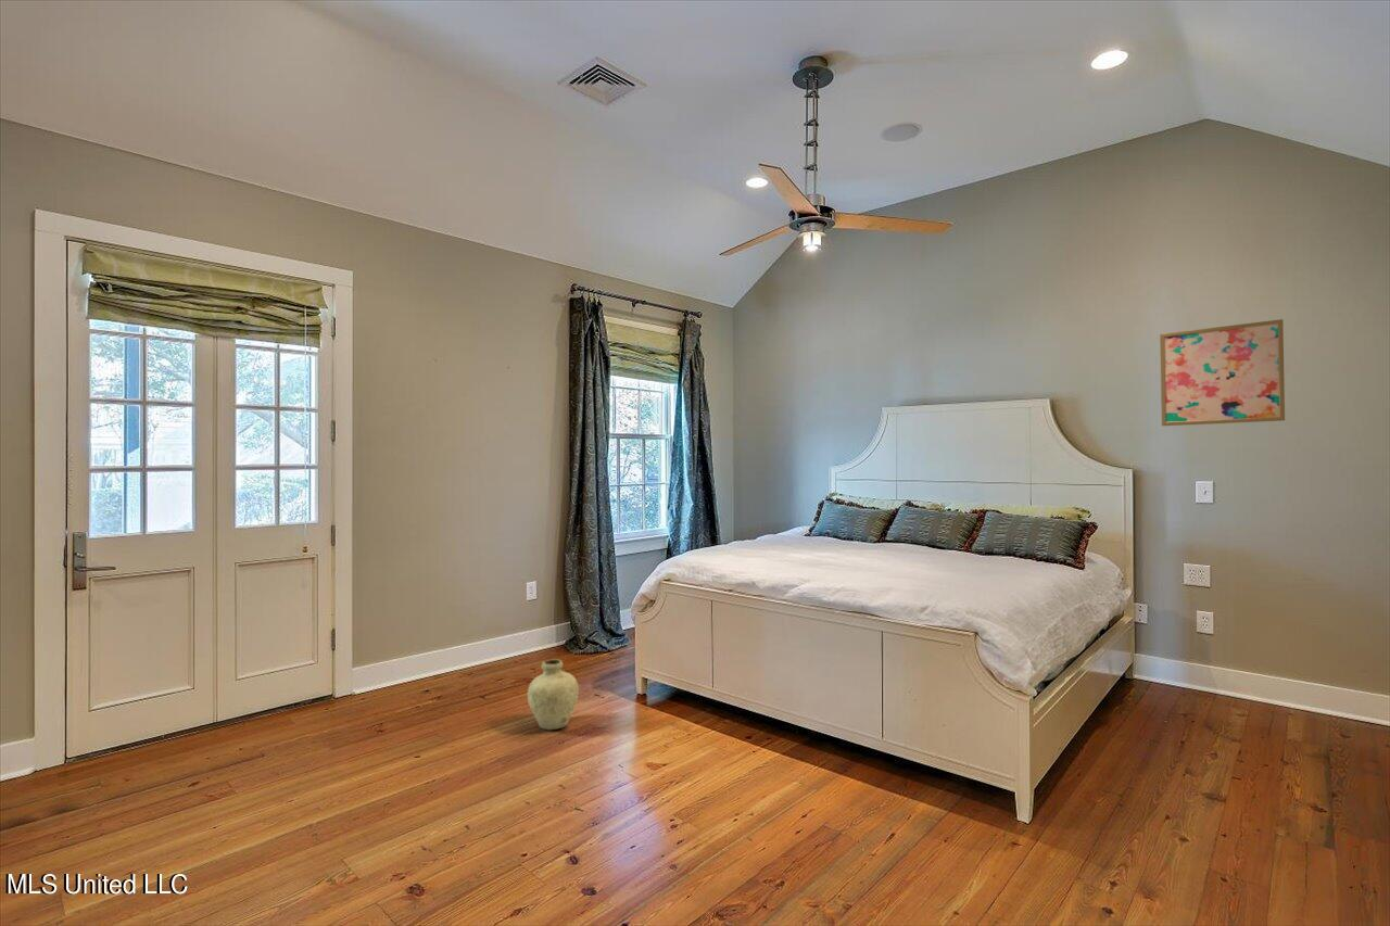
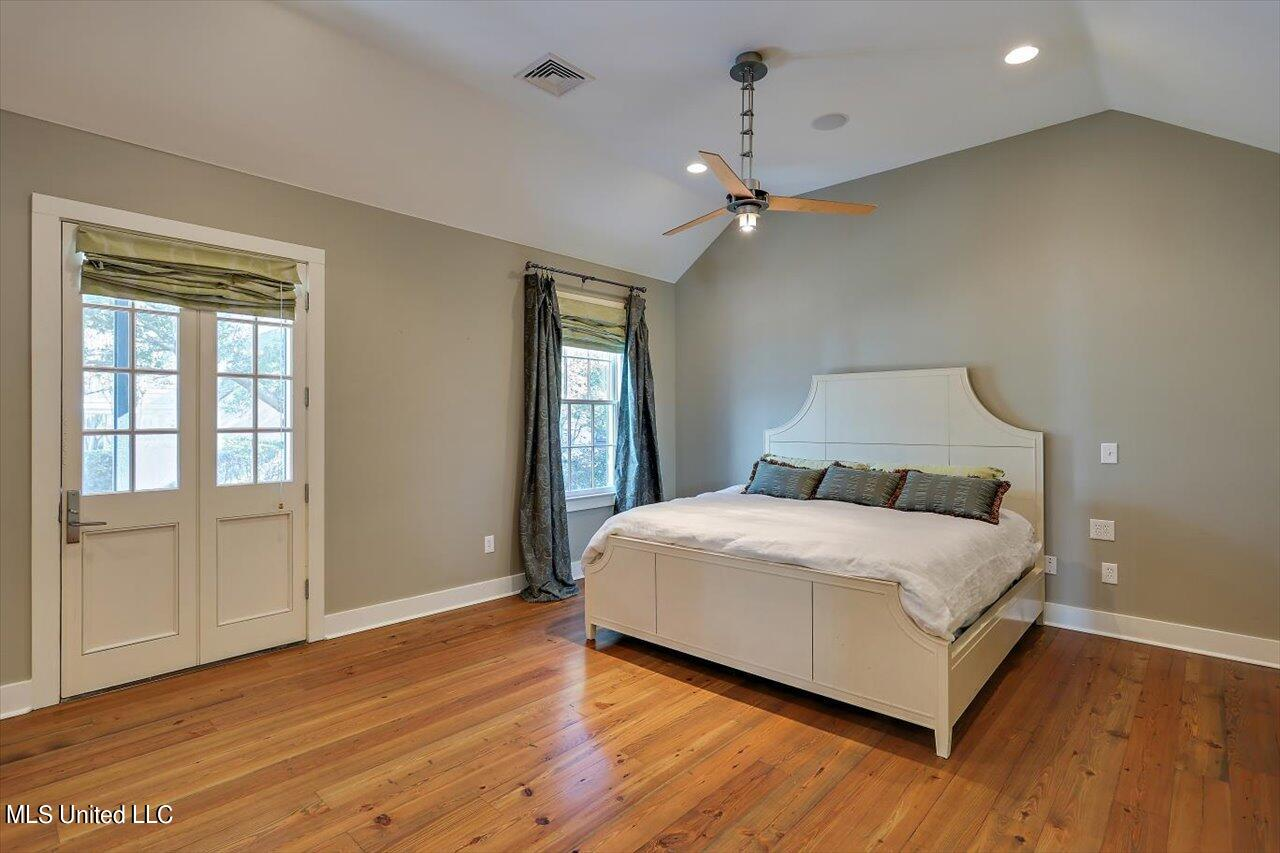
- wall art (1220, 375)
- vase (553, 693)
